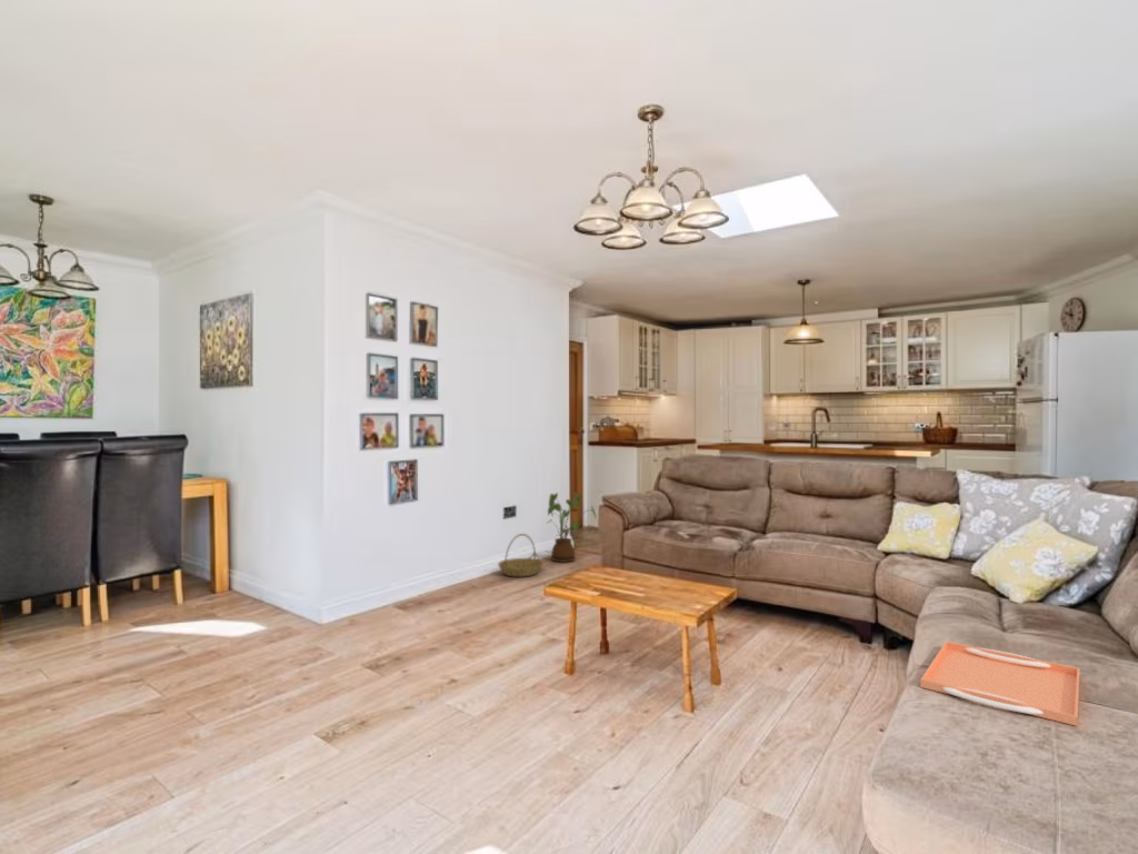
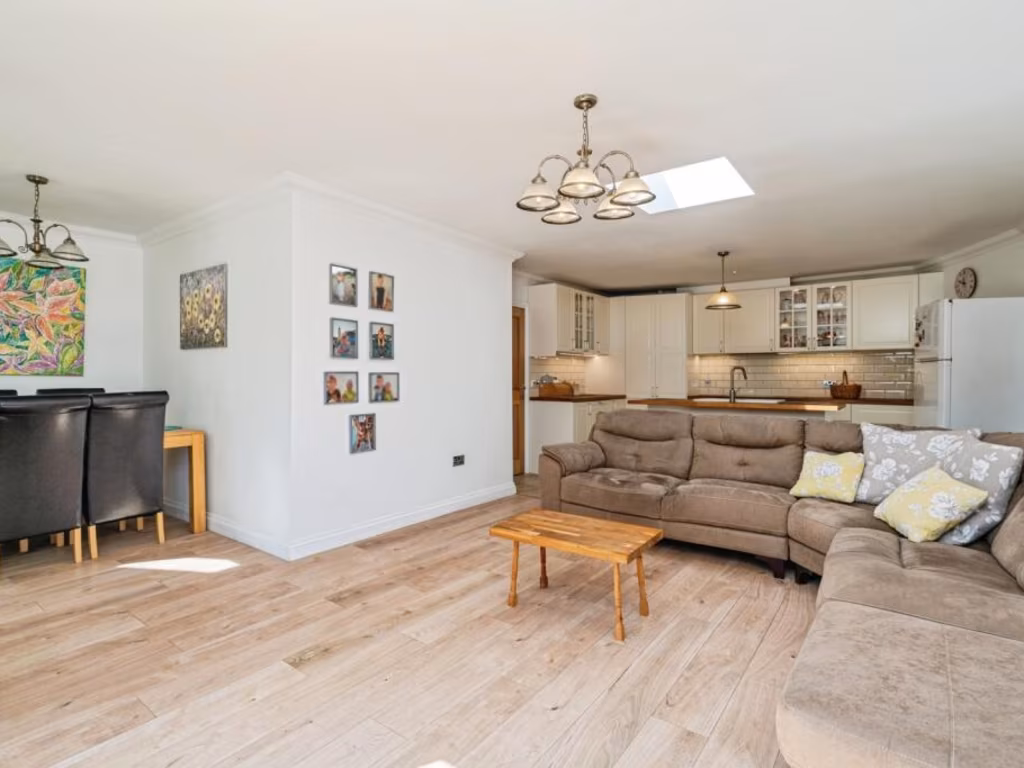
- house plant (567, 526)
- serving tray (1001, 677)
- basket (520, 558)
